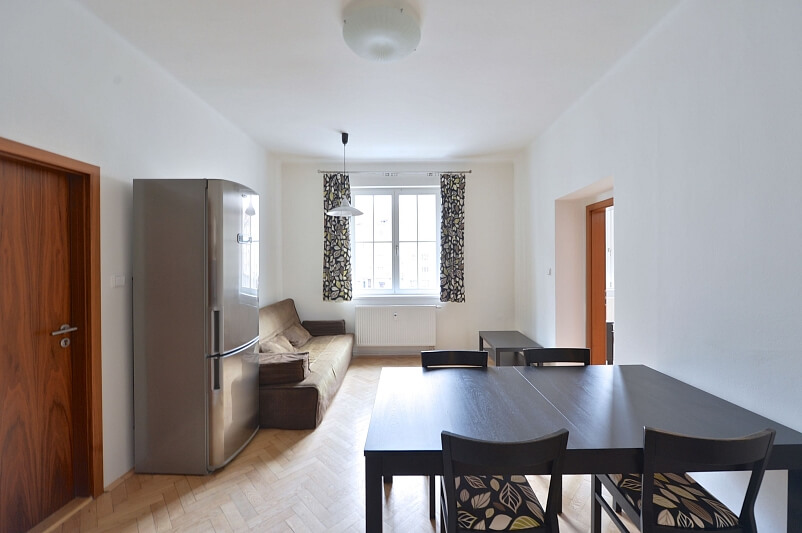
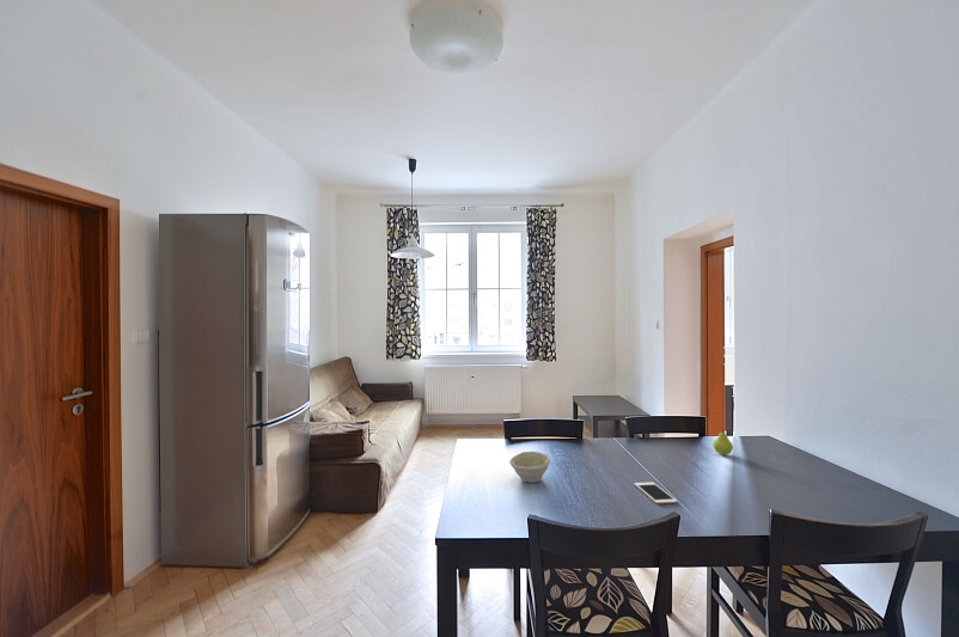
+ bowl (530, 468)
+ fruit (722, 441)
+ cell phone (654, 491)
